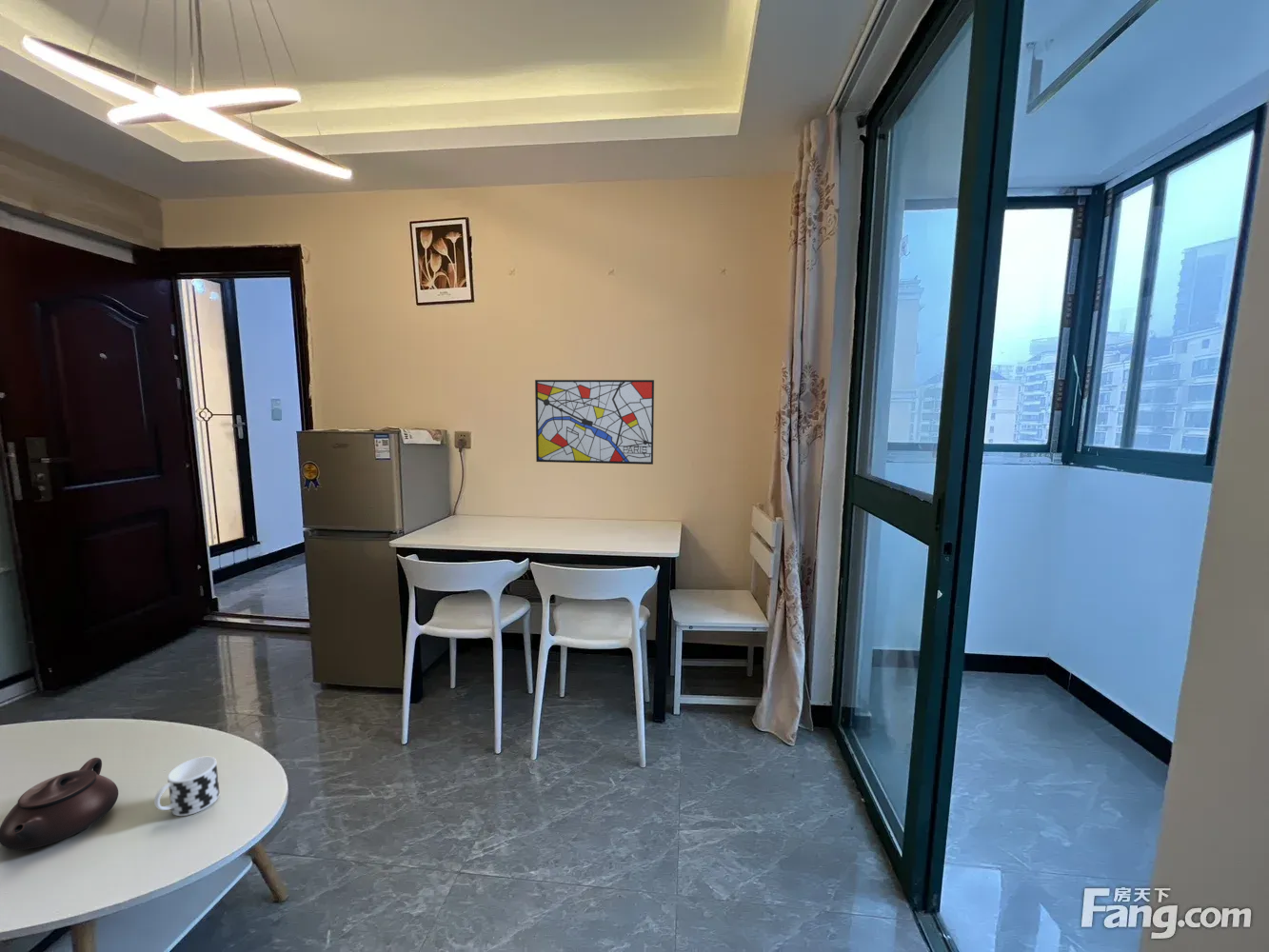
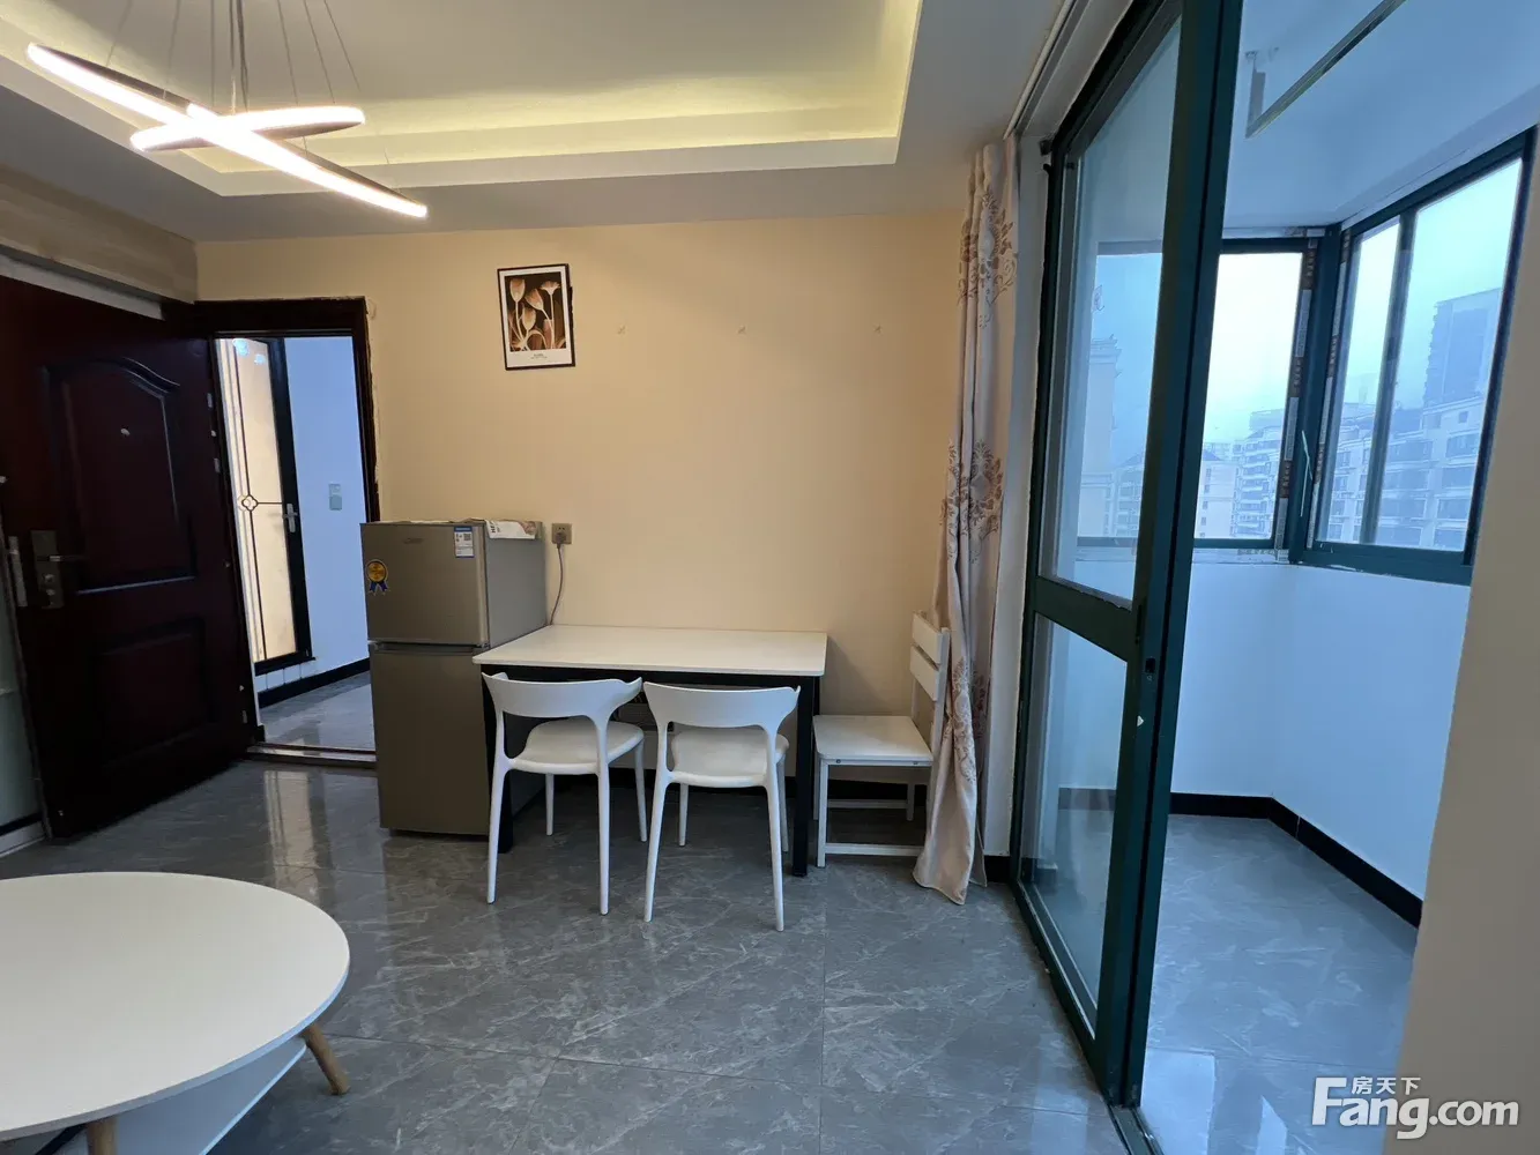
- teapot (63, 800)
- cup (187, 789)
- wall art (593, 422)
